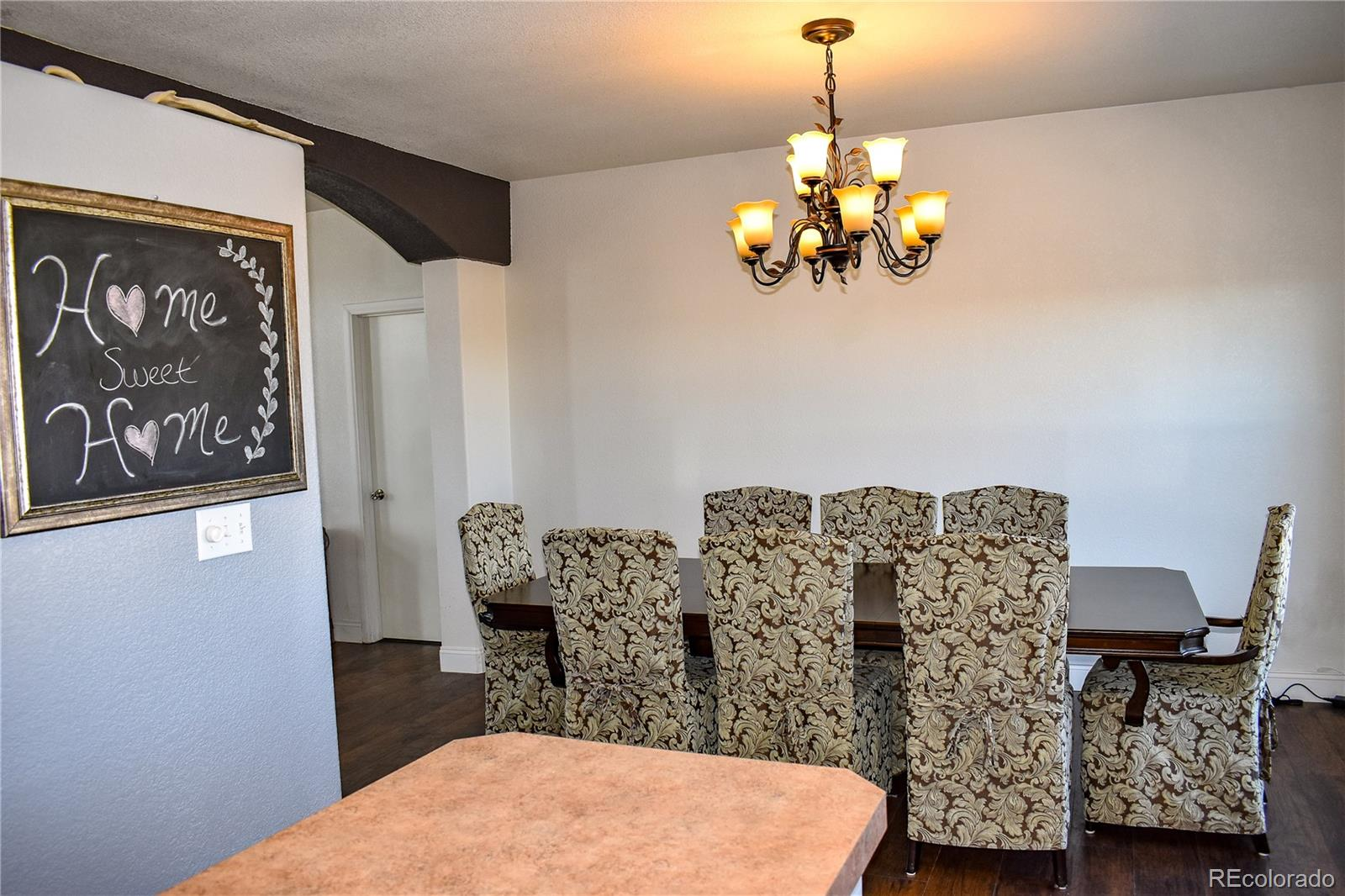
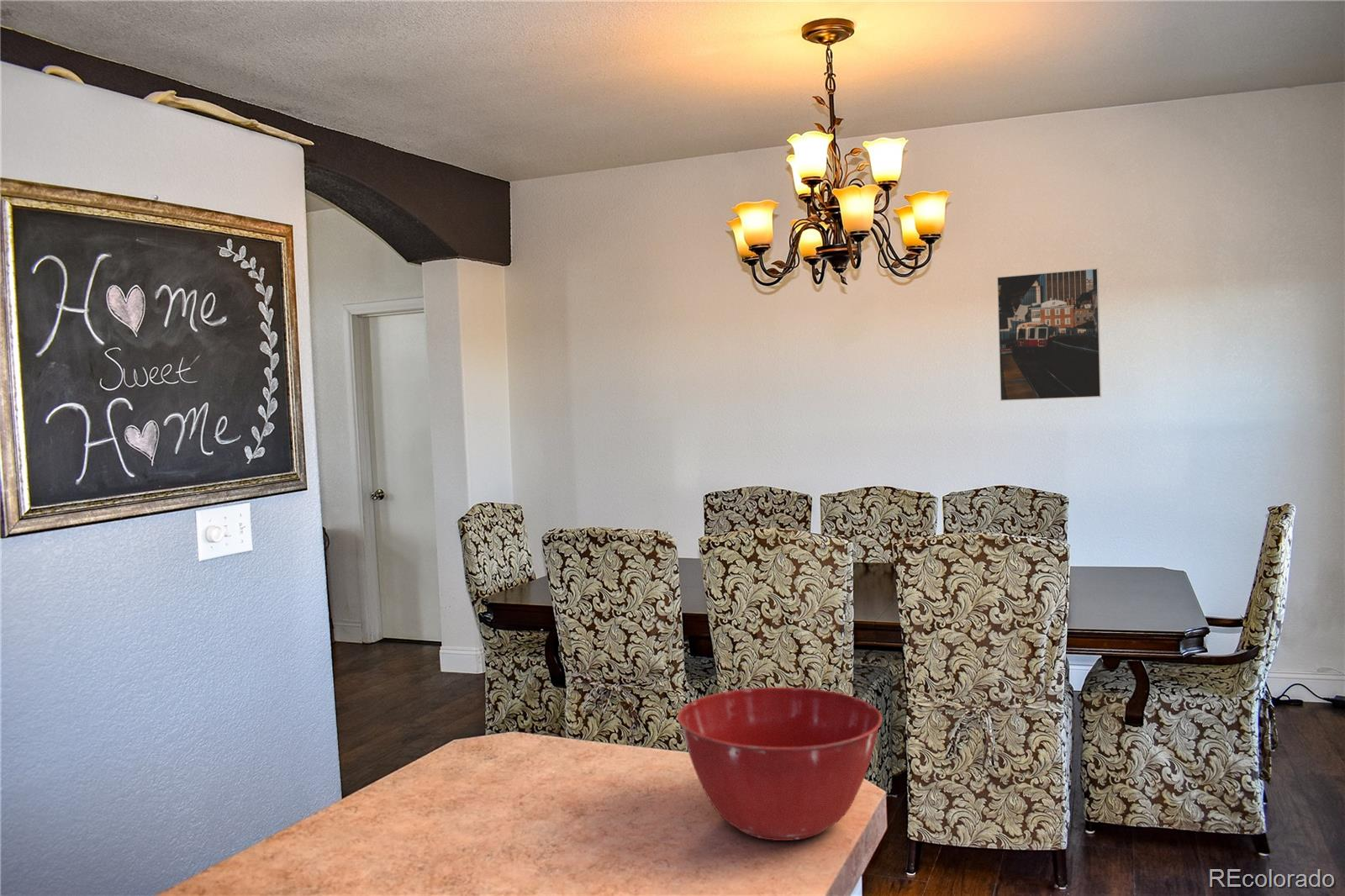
+ mixing bowl (781, 767)
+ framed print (1048, 335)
